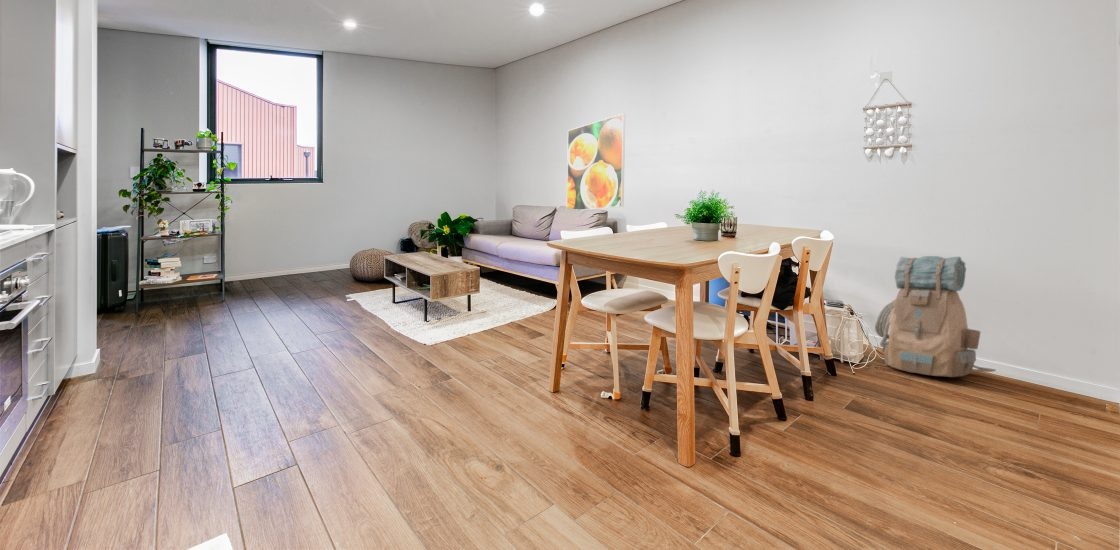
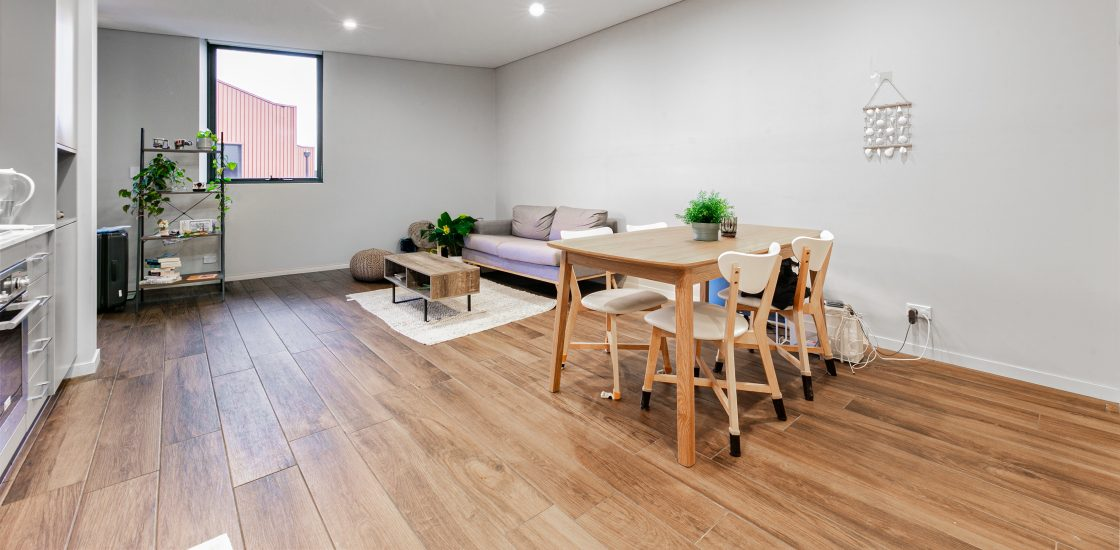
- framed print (594, 166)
- backpack (930, 313)
